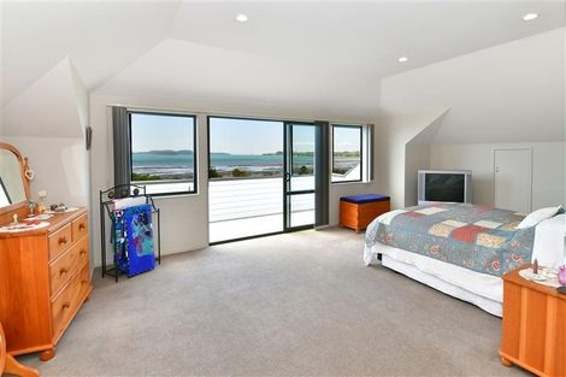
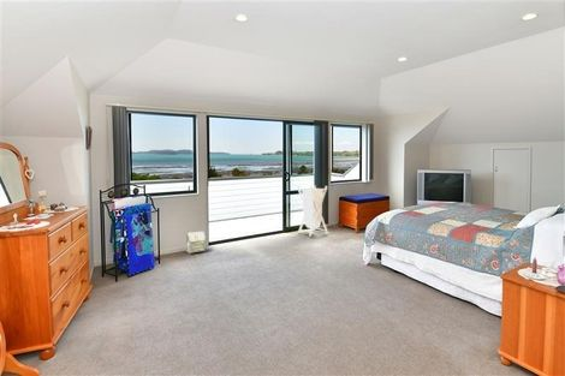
+ laundry hamper (313, 209)
+ bag (195, 241)
